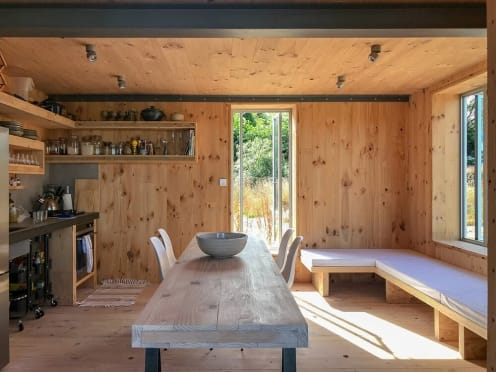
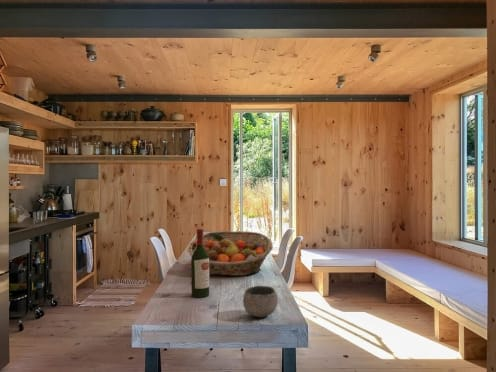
+ wine bottle (200, 262)
+ bowl (260, 302)
+ fruit basket (230, 252)
